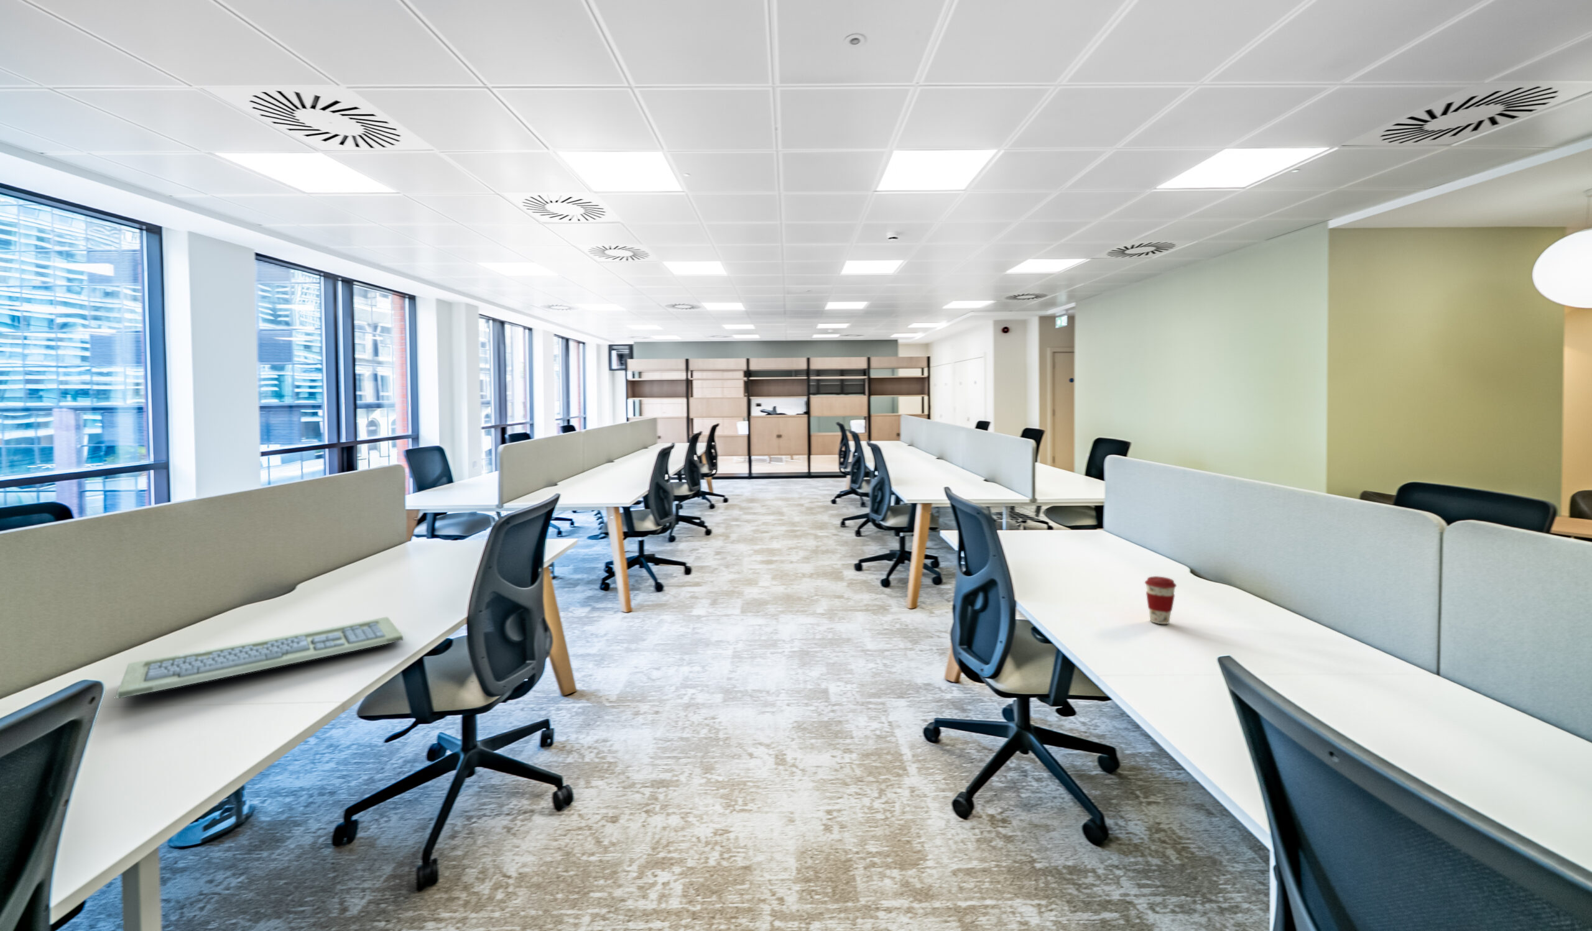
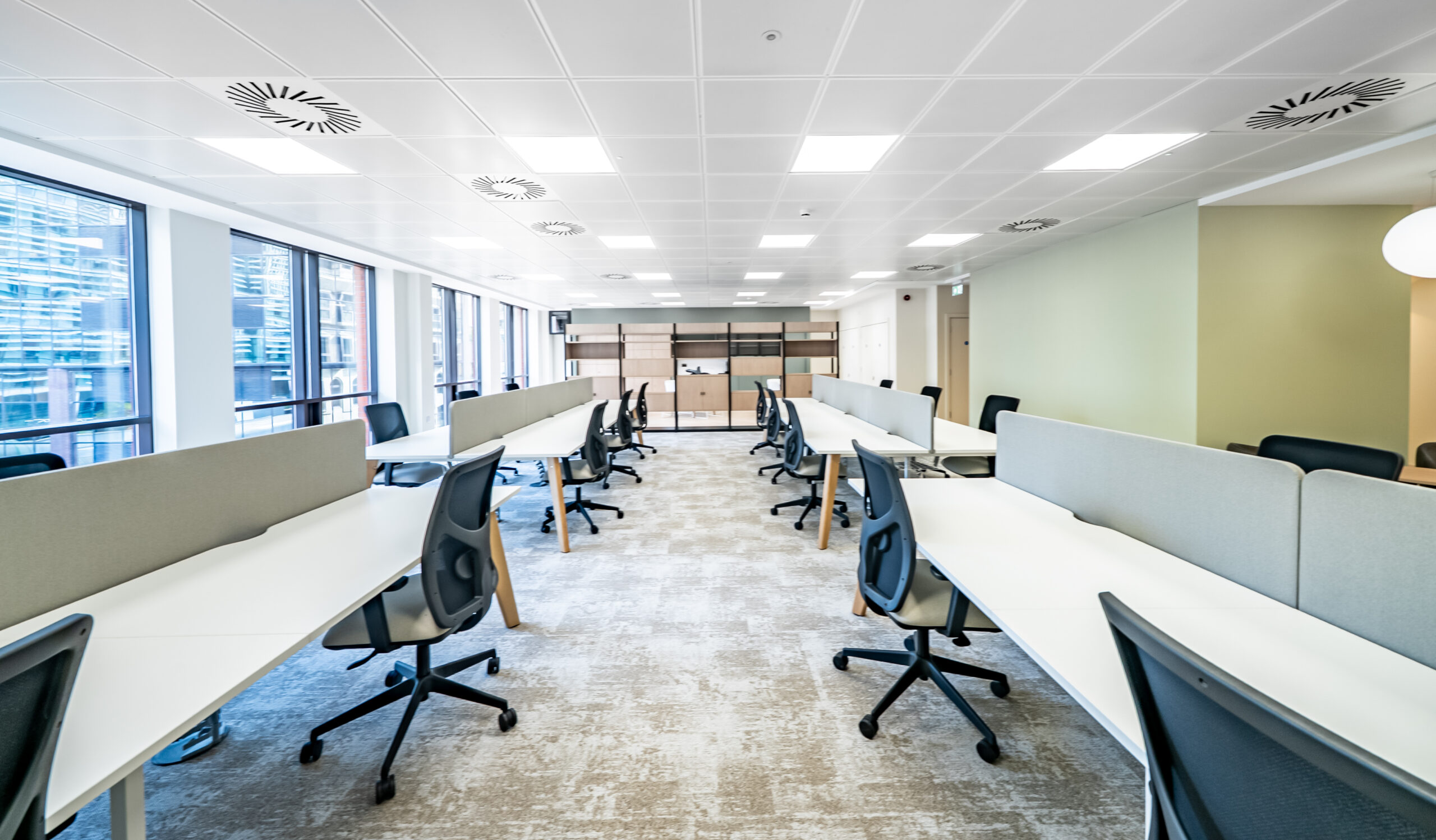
- keyboard (275, 653)
- coffee cup (1160, 601)
